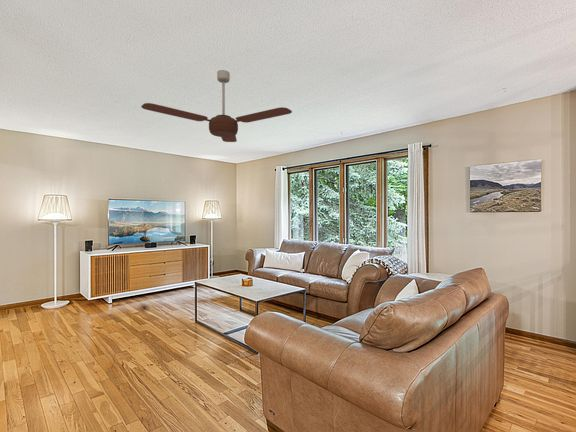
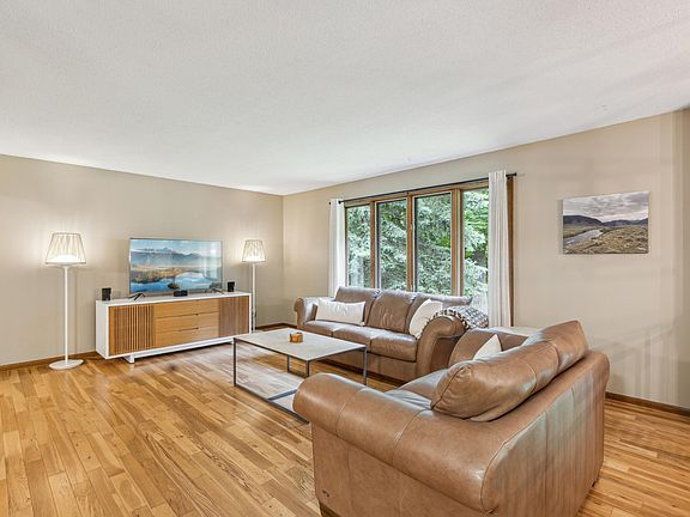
- ceiling fan (222, 106)
